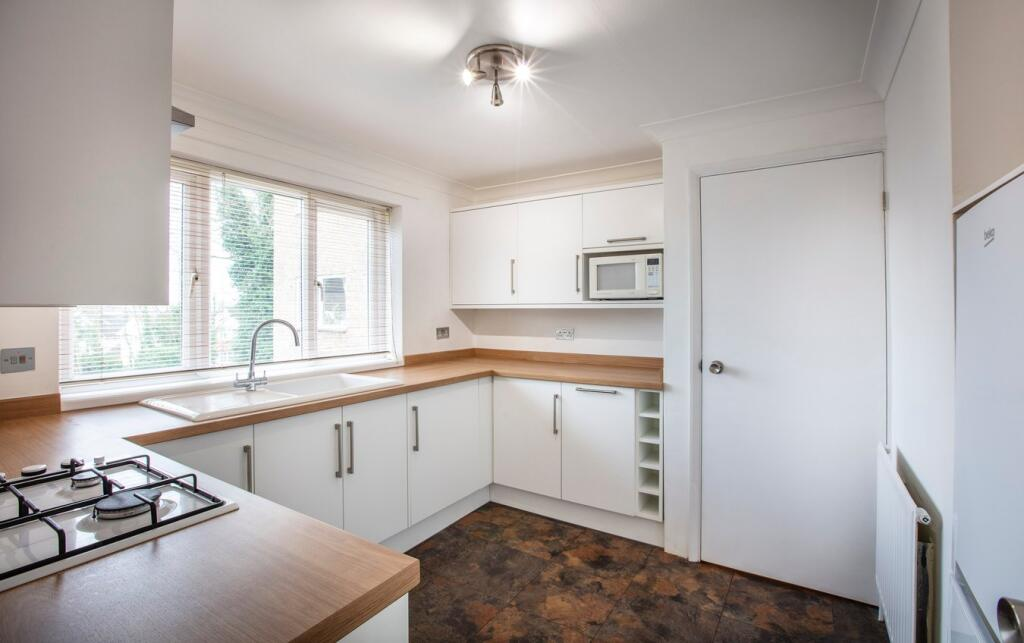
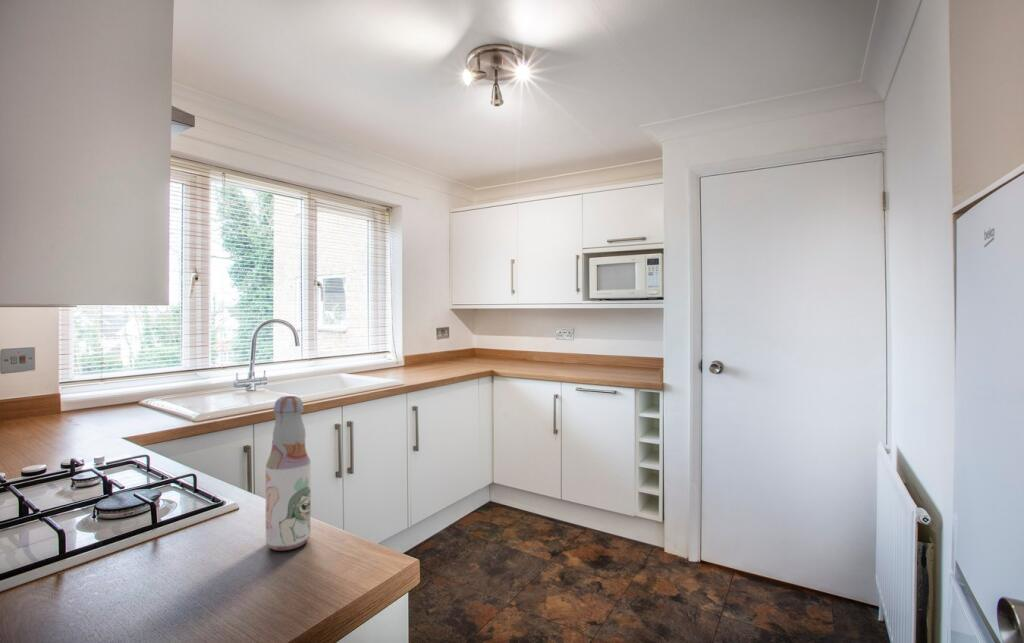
+ bottle (288, 470)
